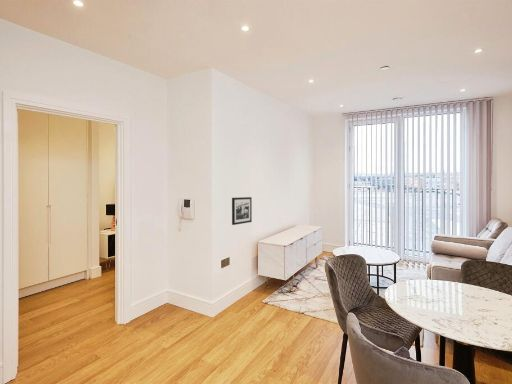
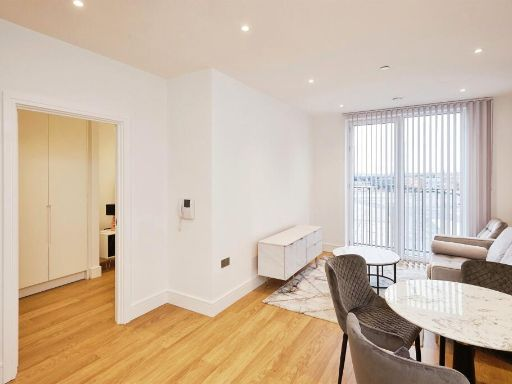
- picture frame (242, 210)
